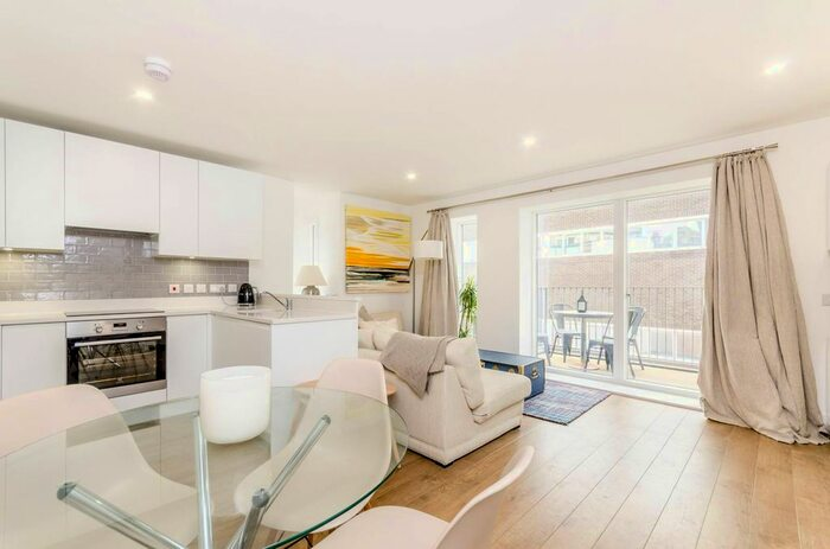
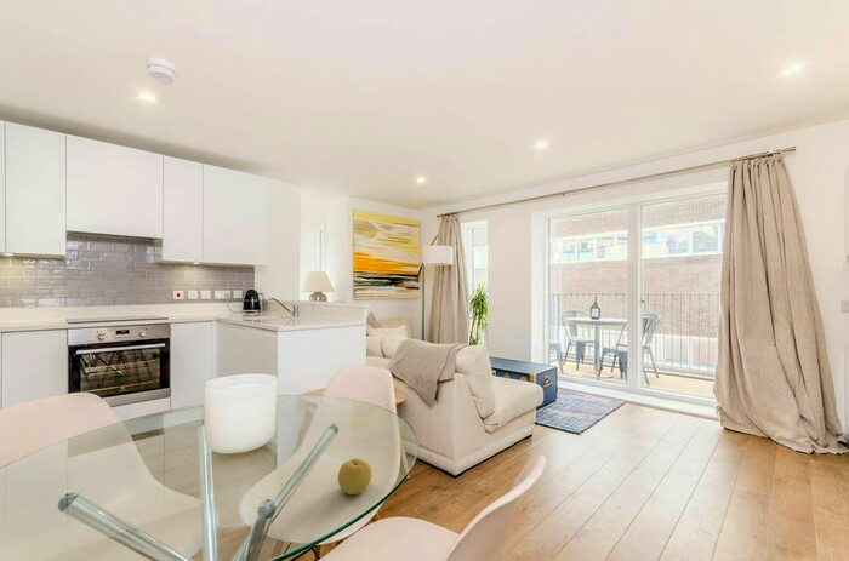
+ fruit (354, 475)
